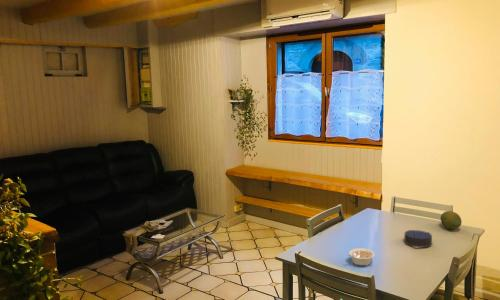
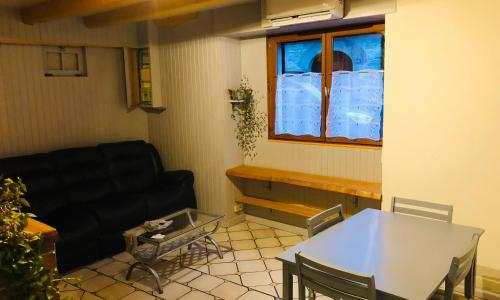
- candle (417, 237)
- legume (361, 257)
- fruit (450, 220)
